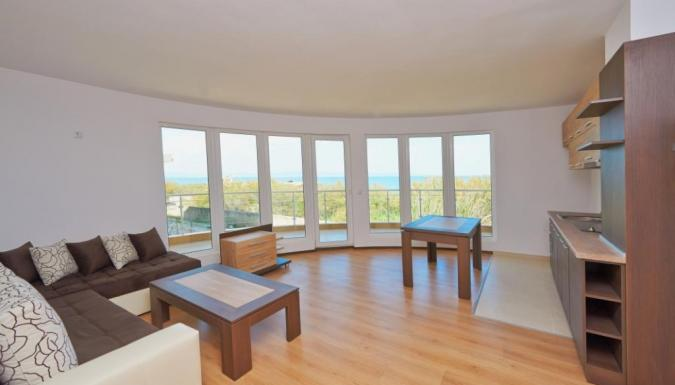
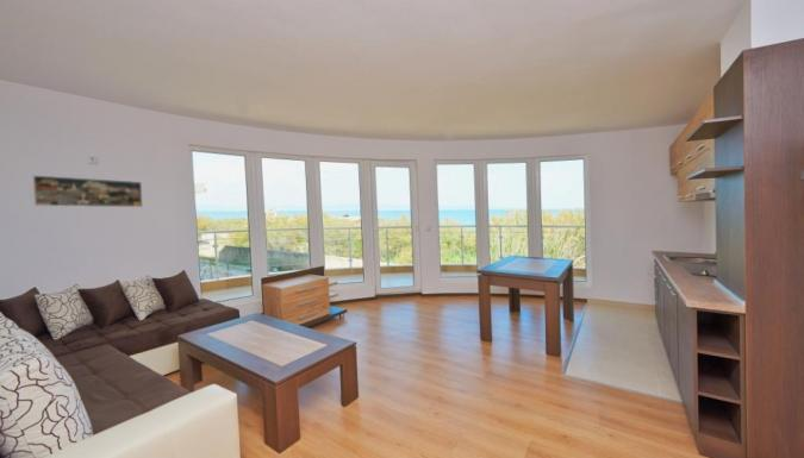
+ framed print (92, 193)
